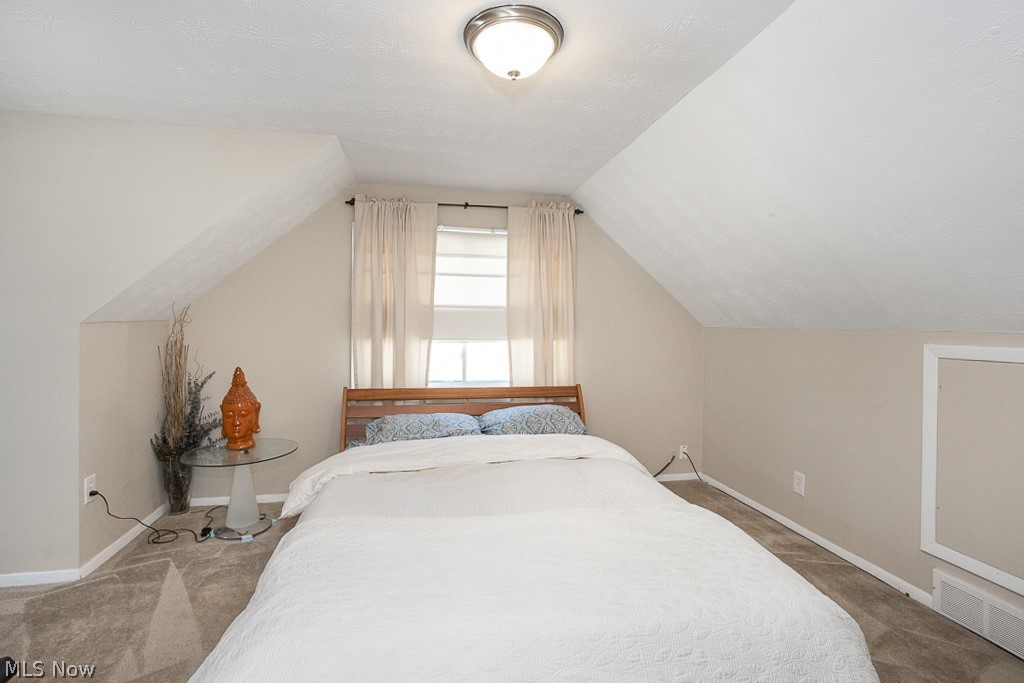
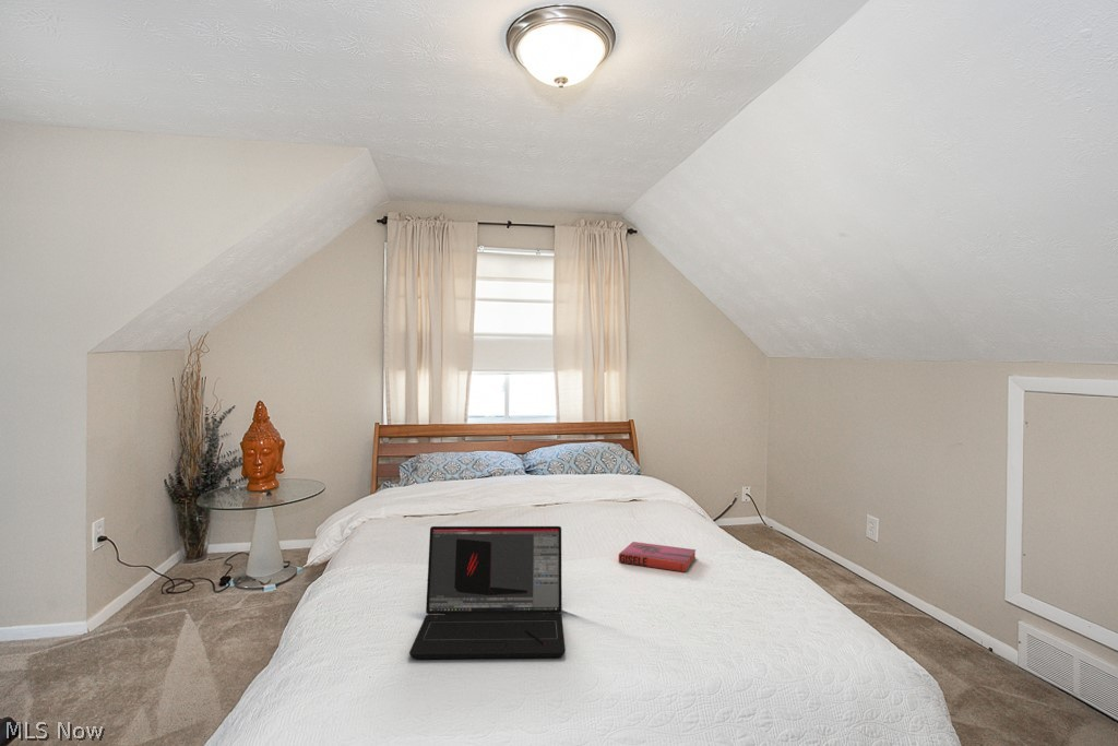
+ hardback book (657, 556)
+ laptop (491, 587)
